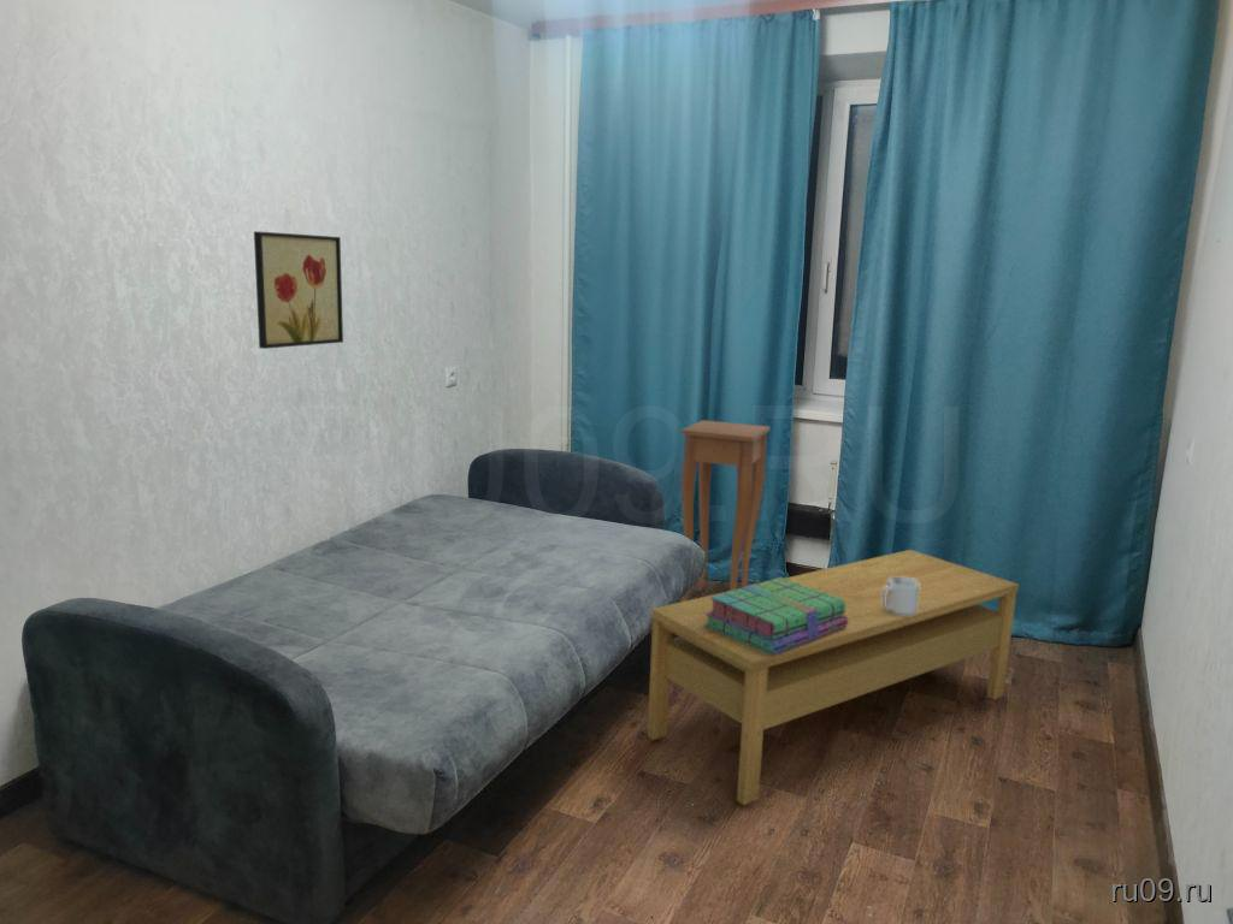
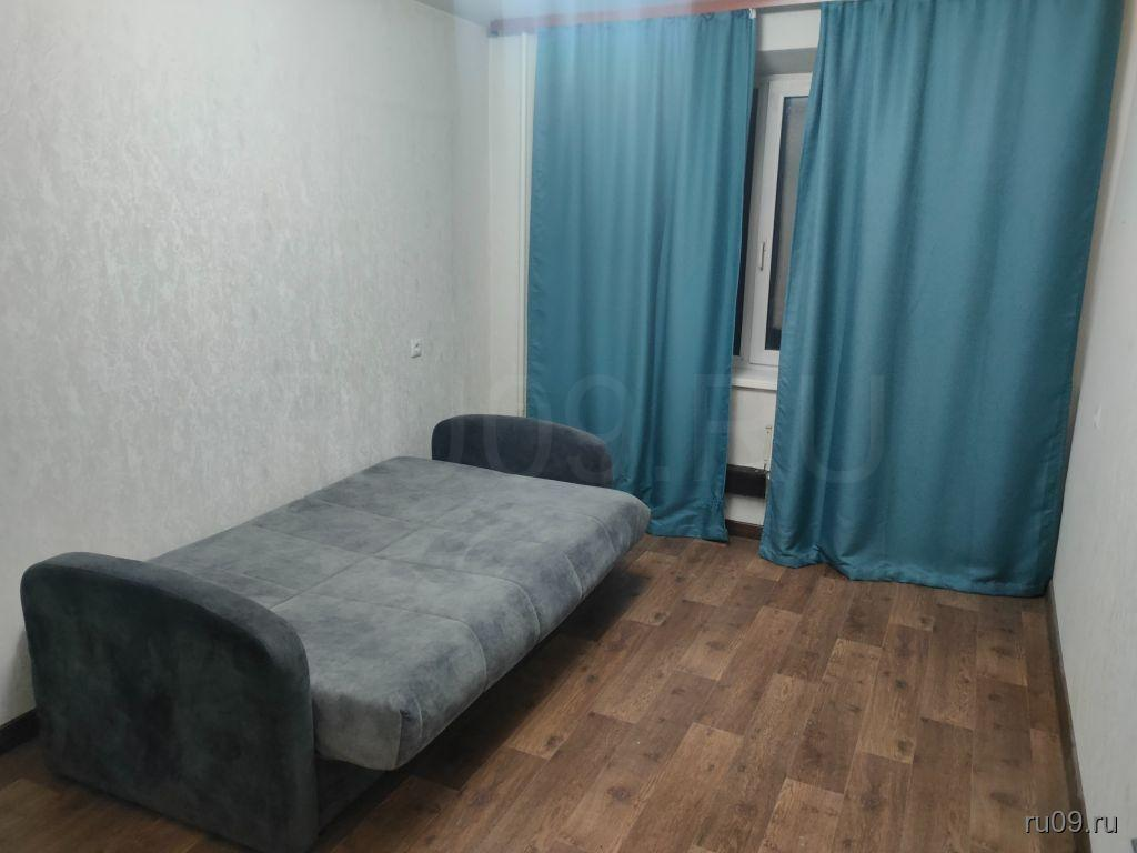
- mug (897, 596)
- wall art (299, 290)
- stack of books (777, 611)
- coffee table (840, 657)
- side table (708, 517)
